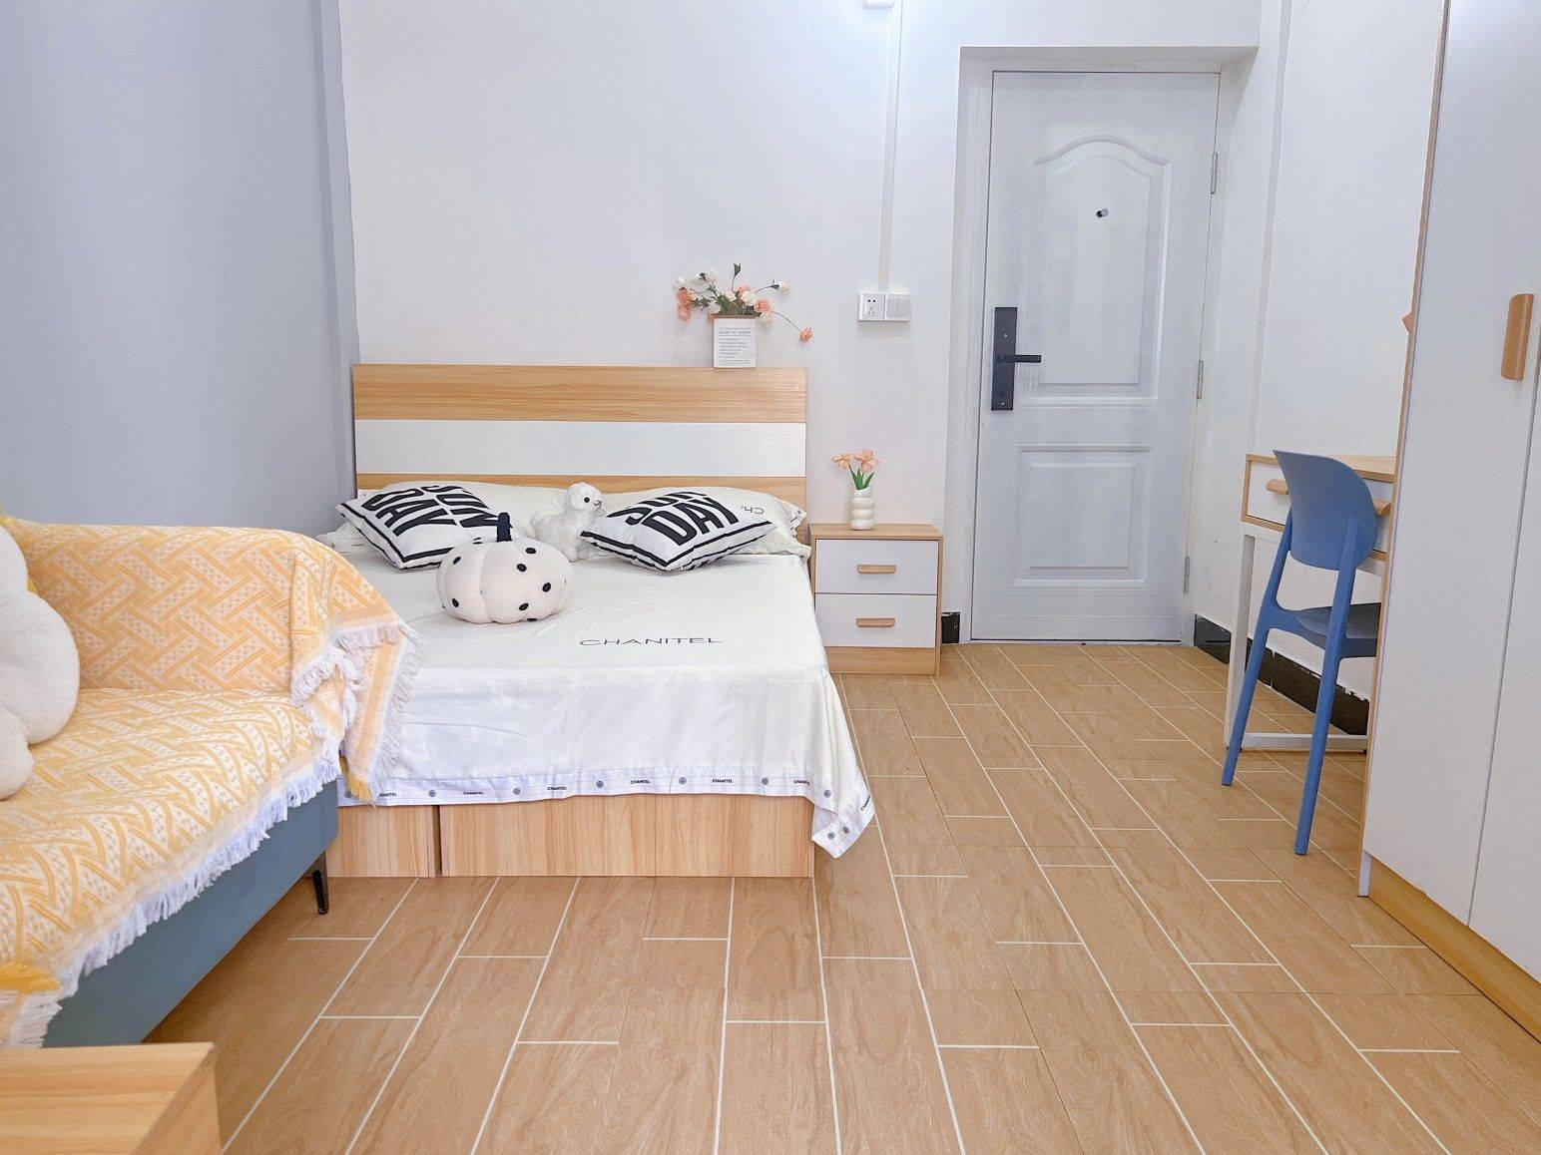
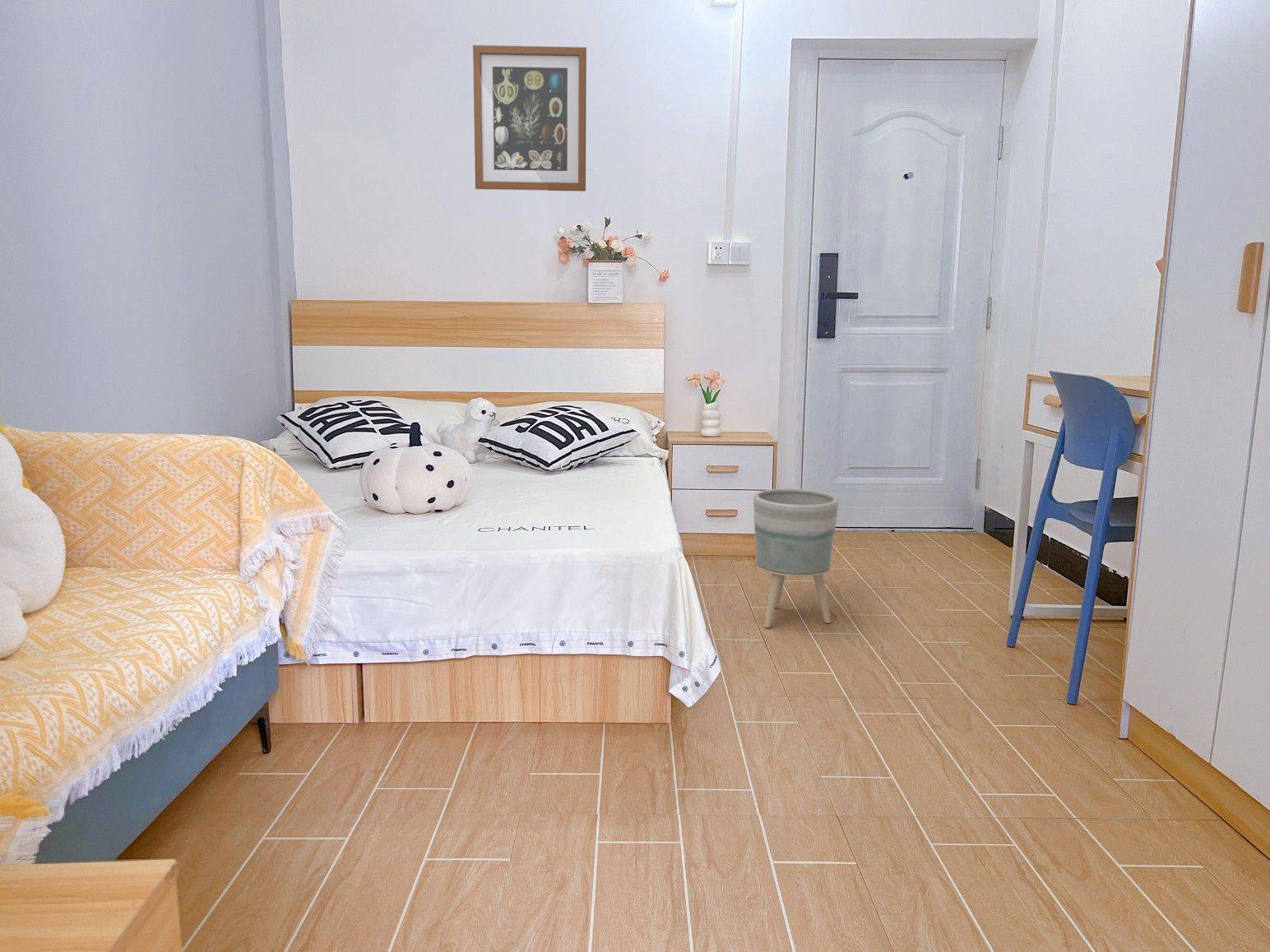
+ wall art (530, 119)
+ planter (793, 558)
